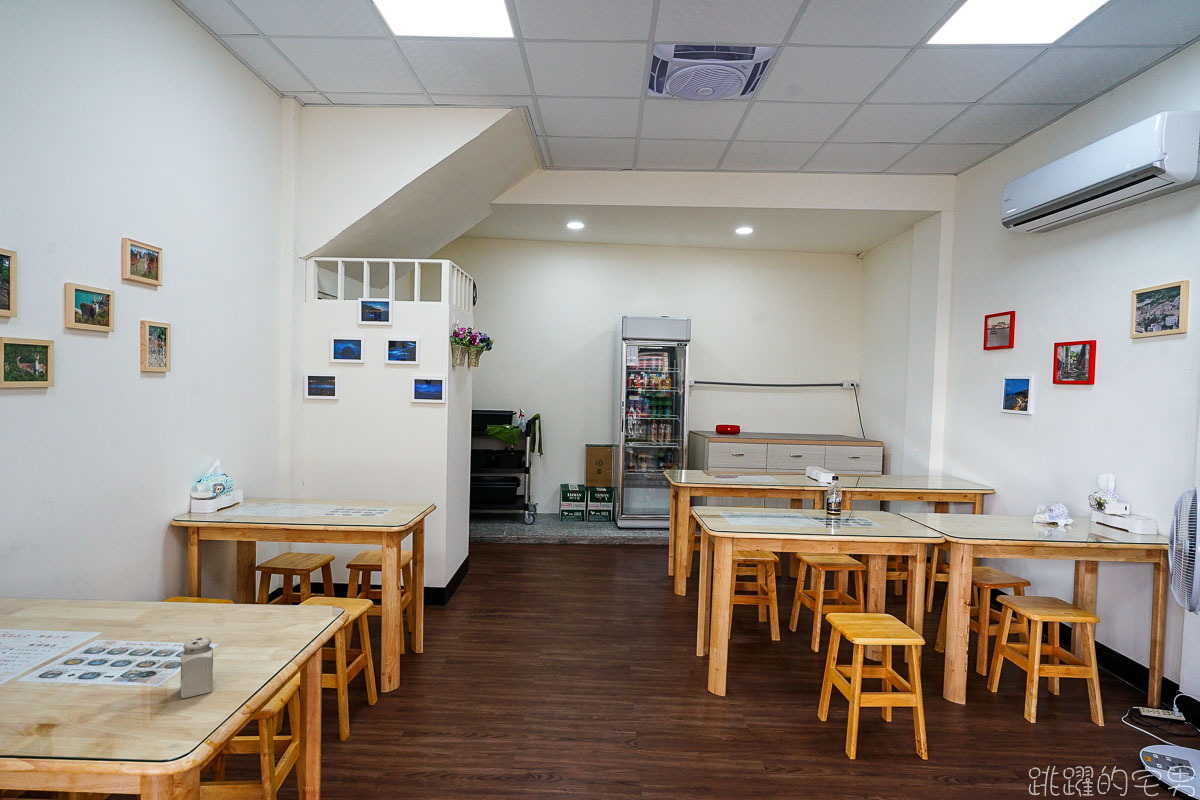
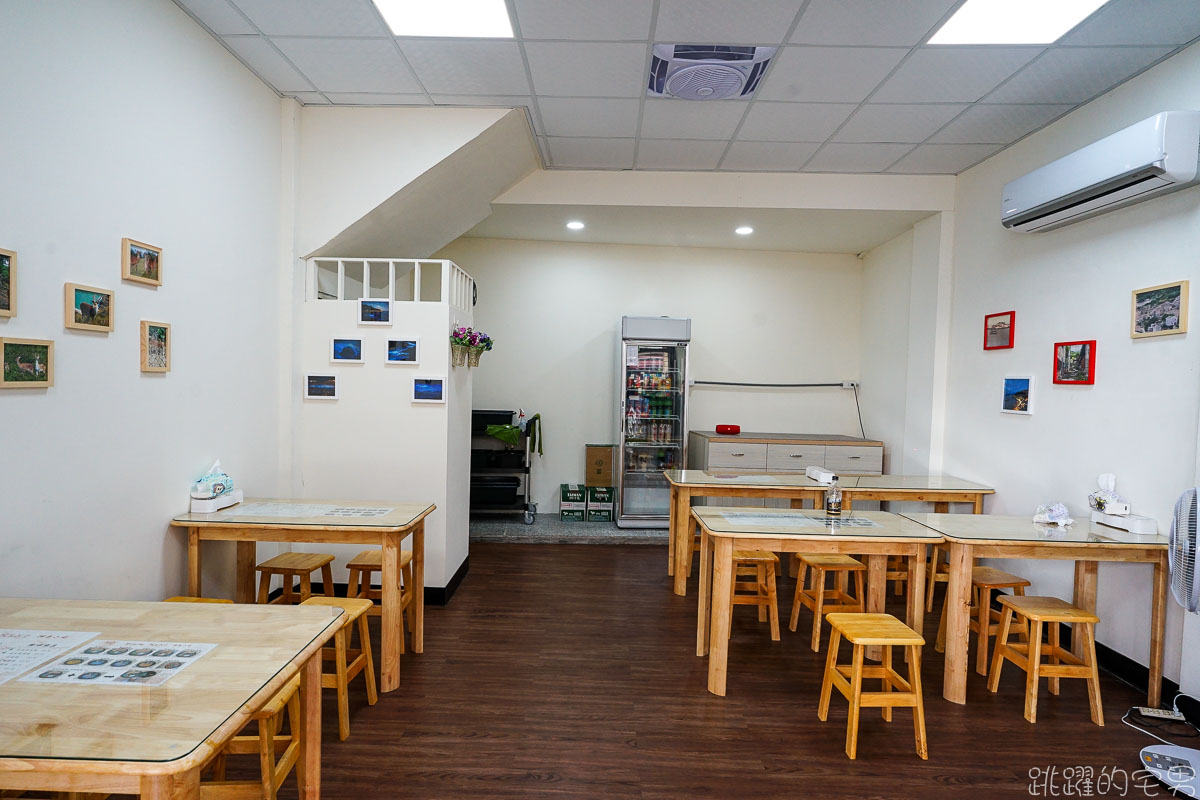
- salt shaker (196, 665)
